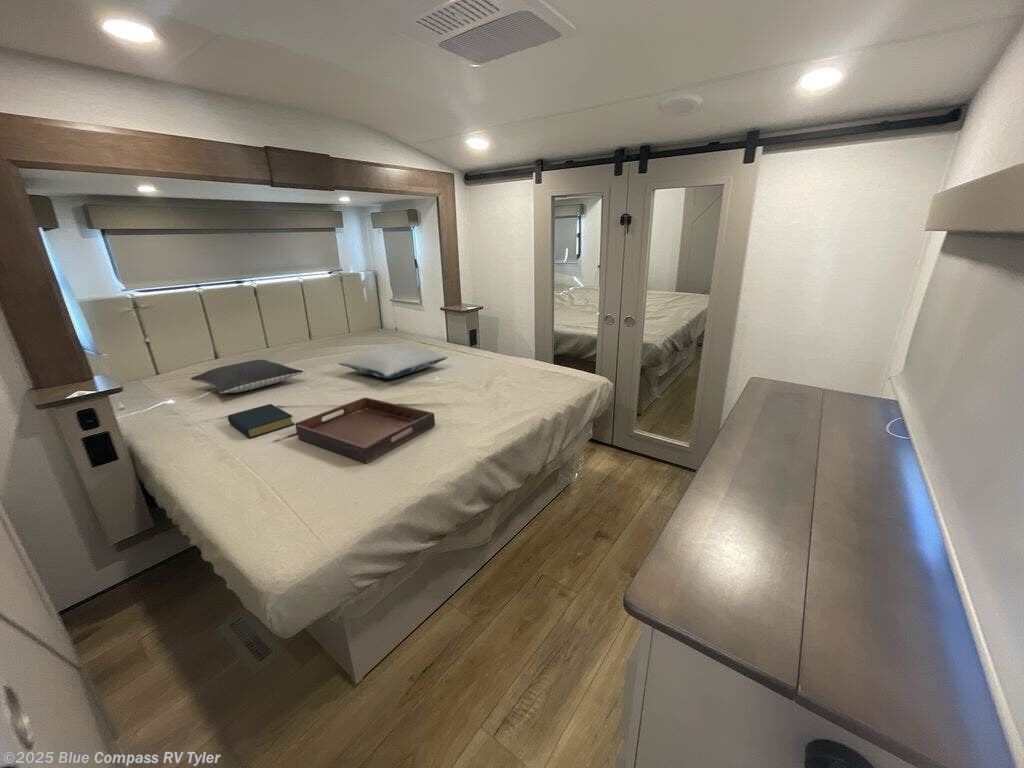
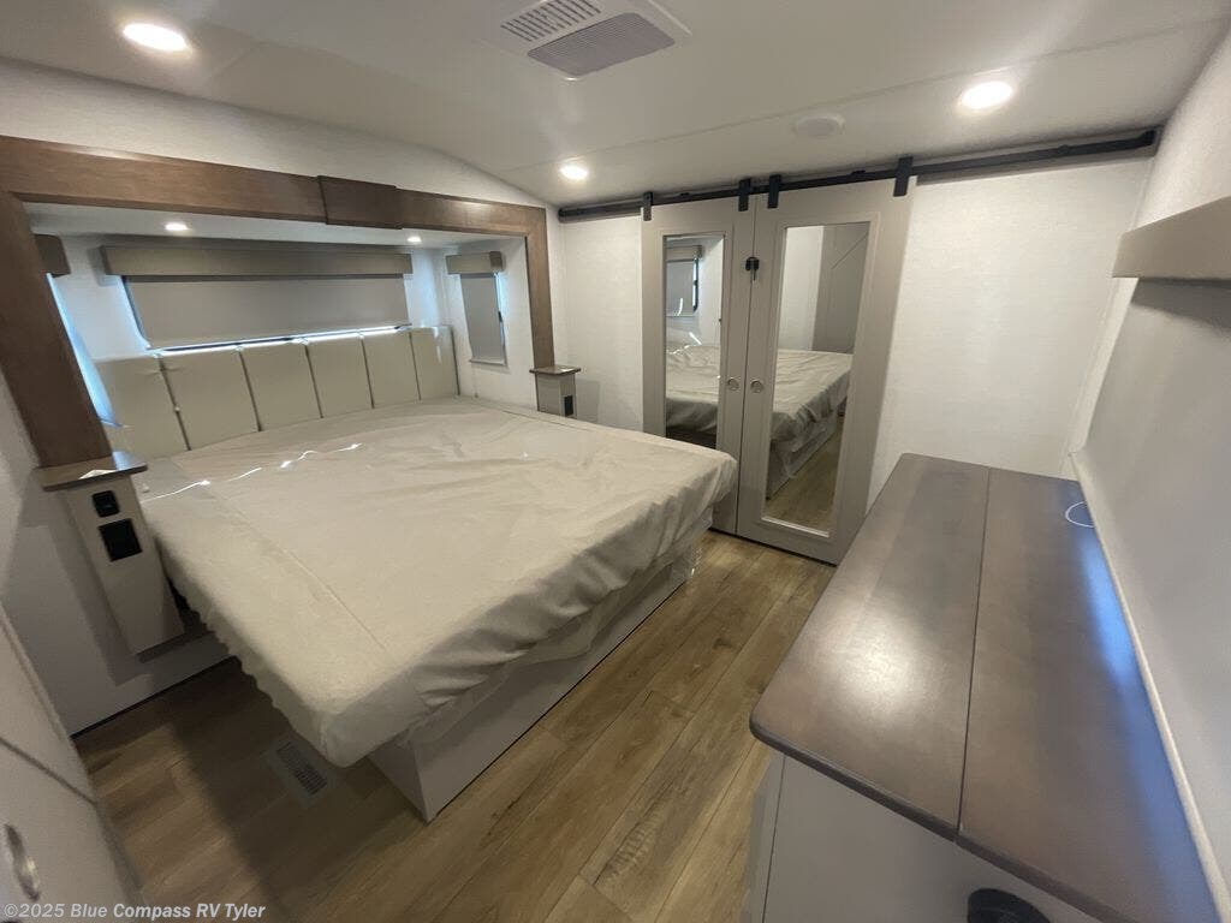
- hardback book (260, 419)
- pillow (394, 360)
- serving tray (365, 425)
- pillow (248, 375)
